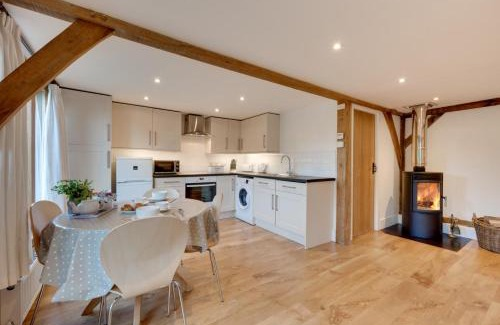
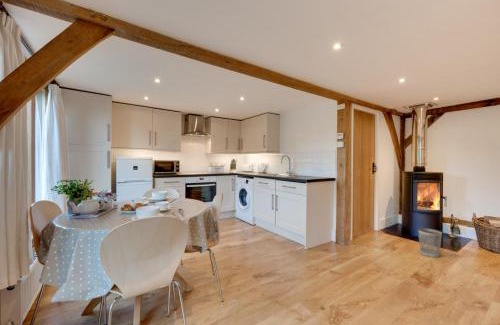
+ wastebasket (429, 243)
